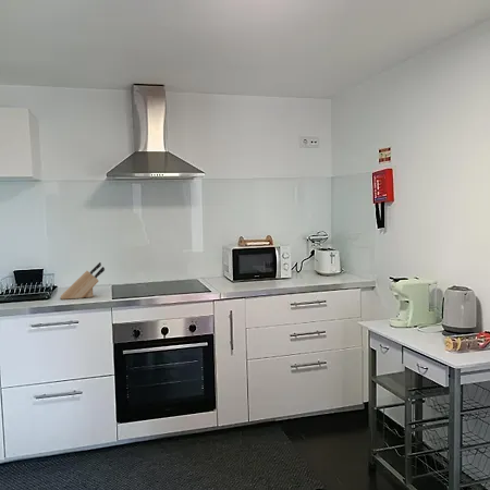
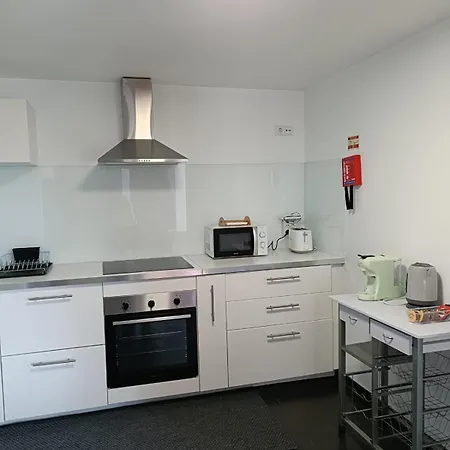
- knife block (82, 279)
